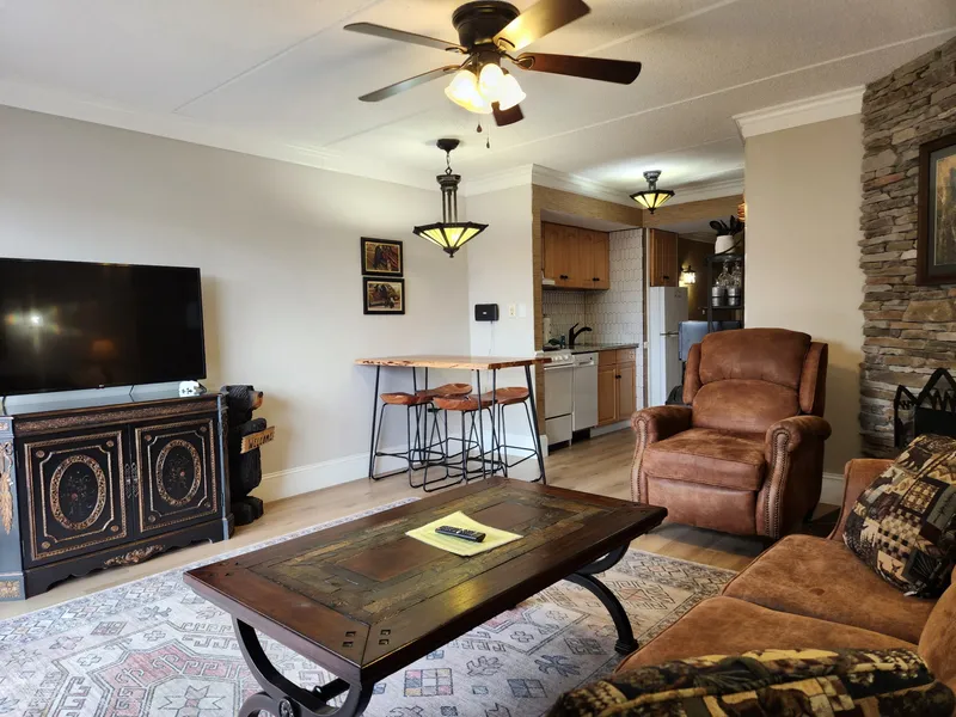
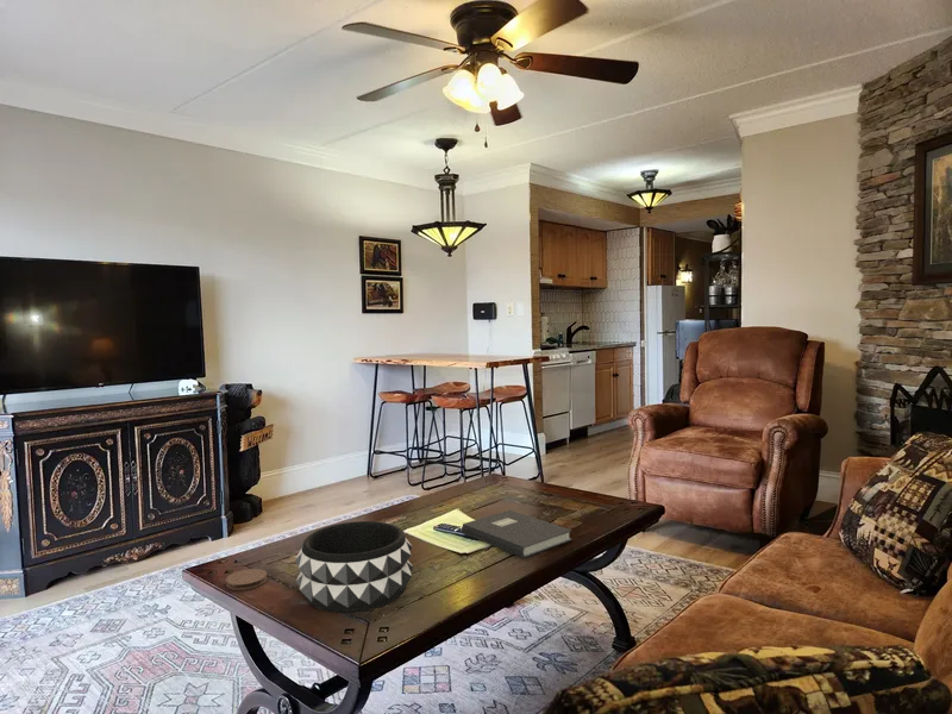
+ coaster (246, 578)
+ book (515, 531)
+ decorative bowl (355, 563)
